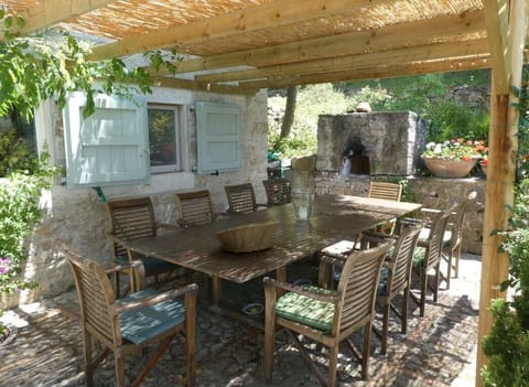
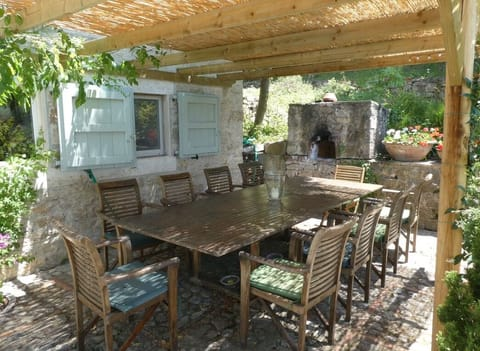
- fruit basket (248, 234)
